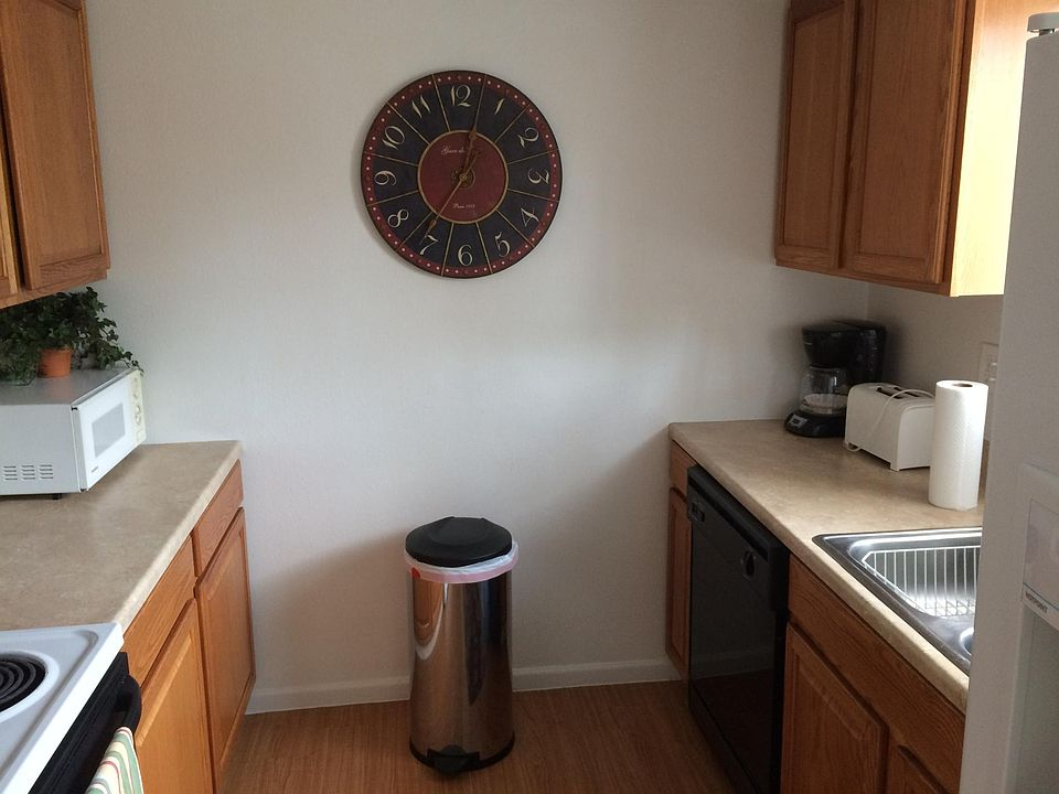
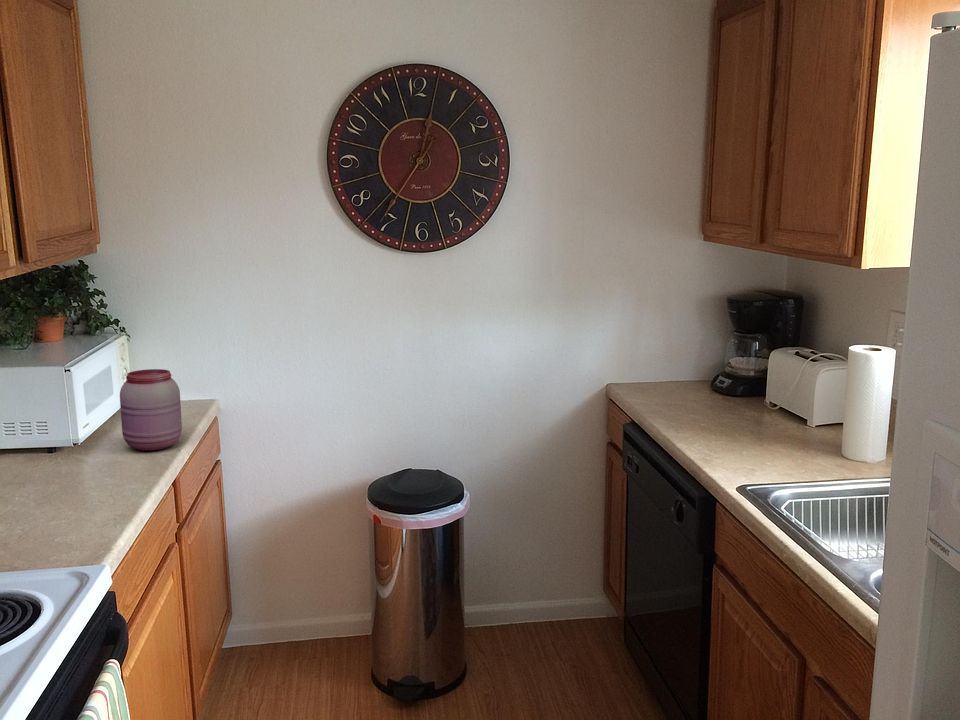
+ jar (151, 409)
